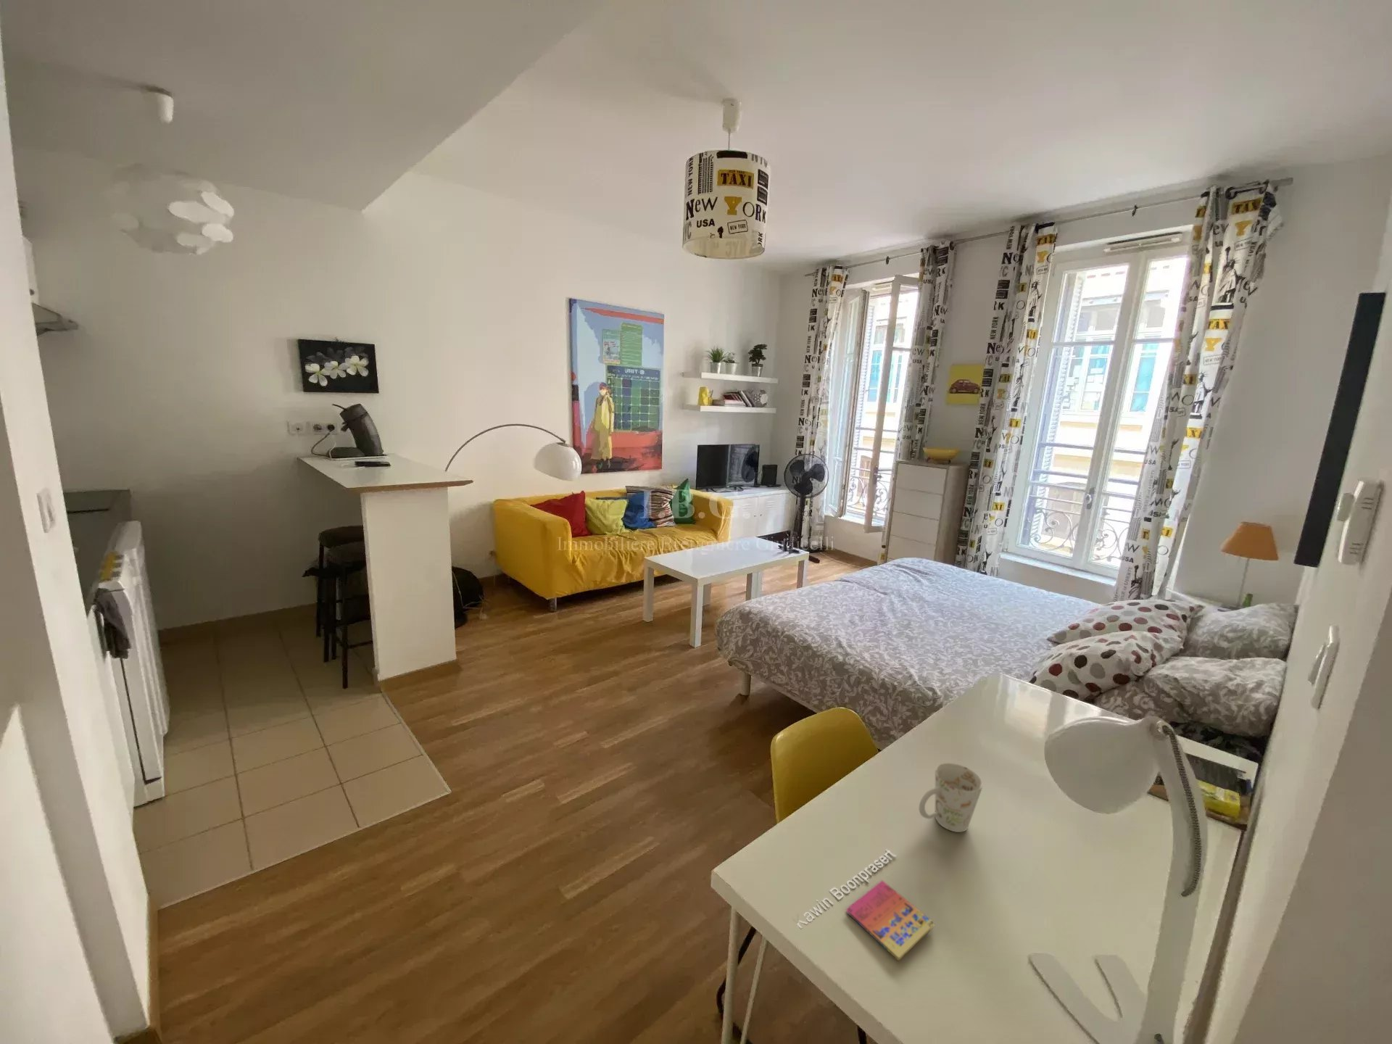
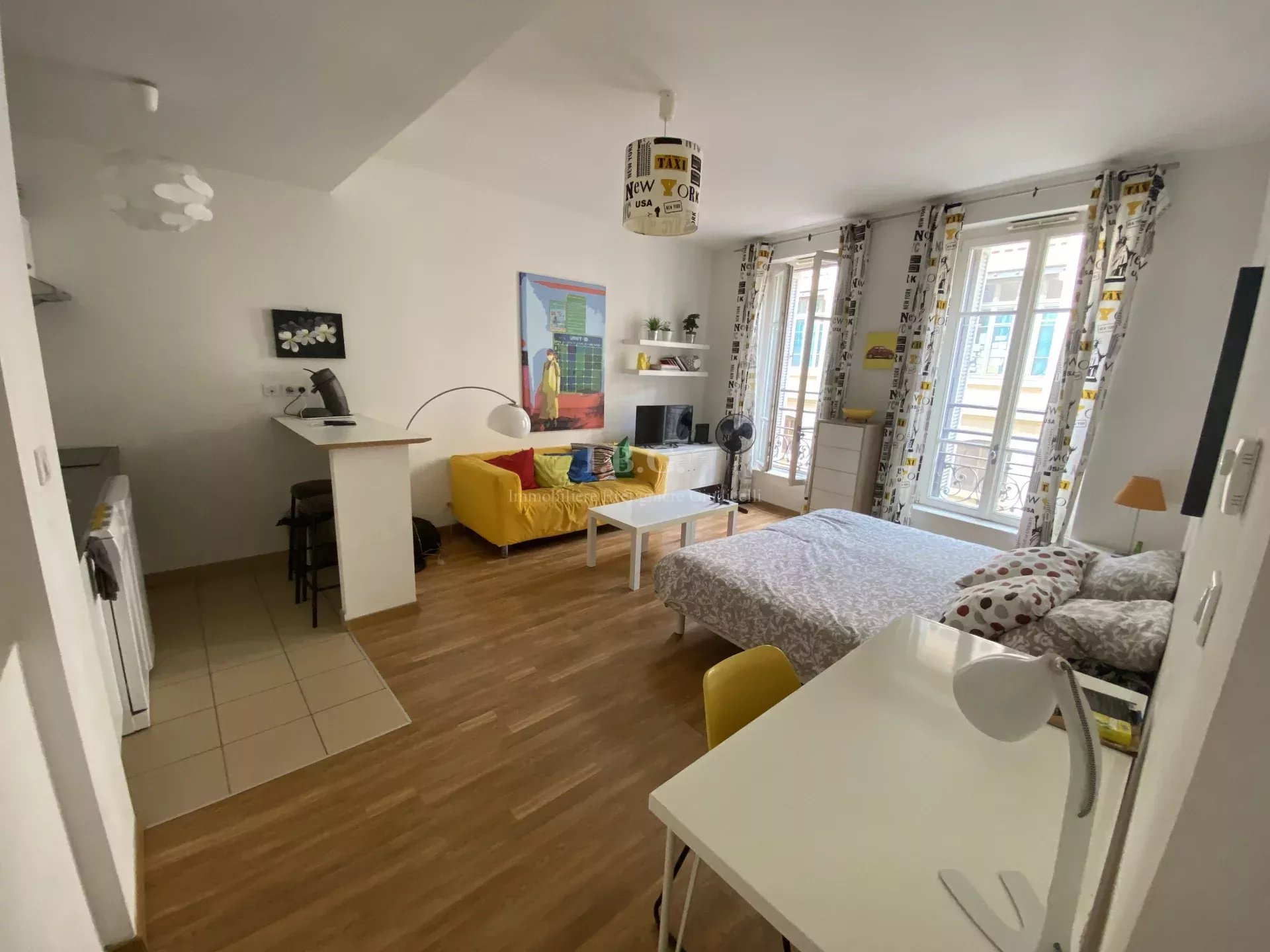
- mug (946, 802)
- book (877, 910)
